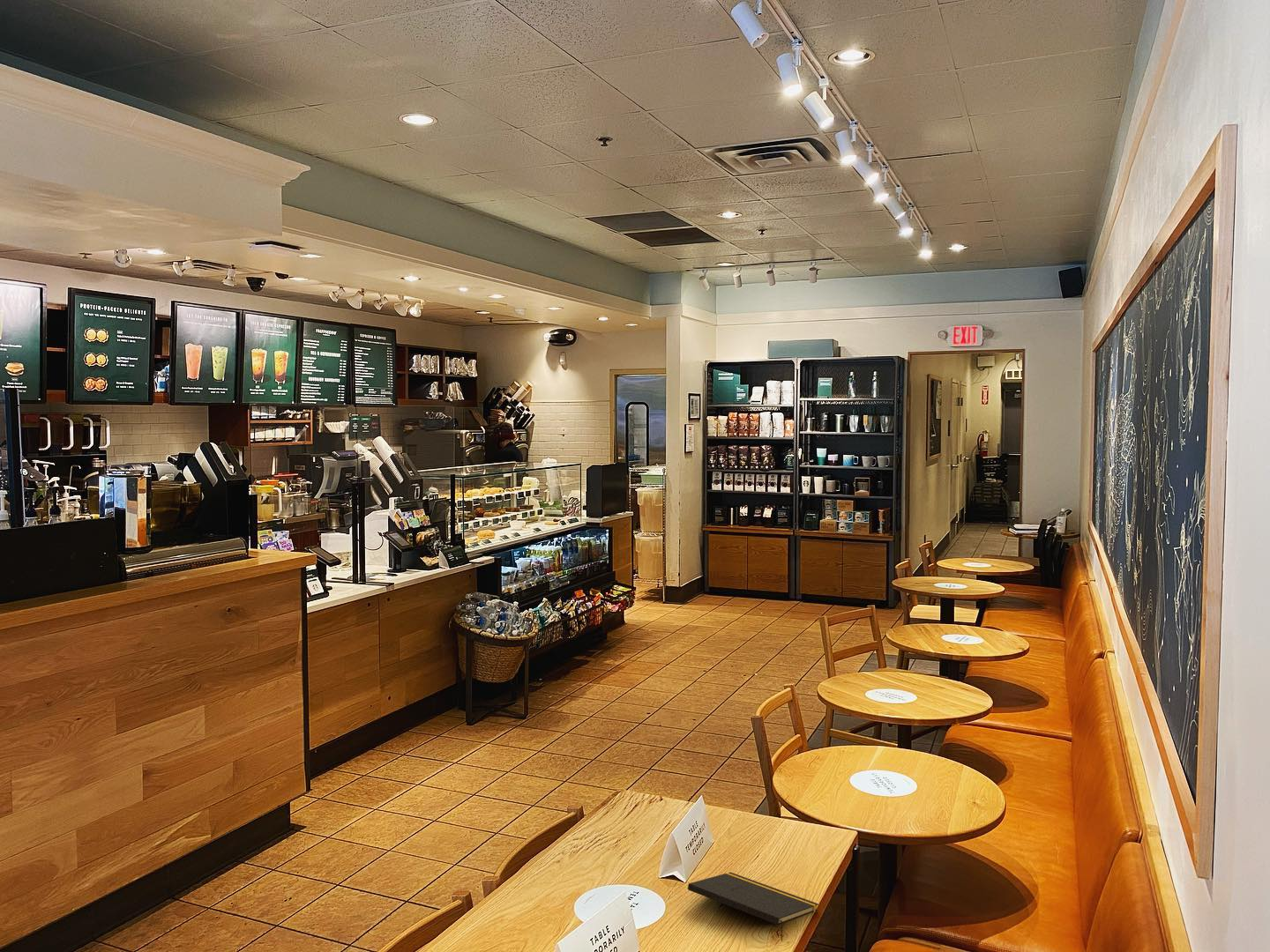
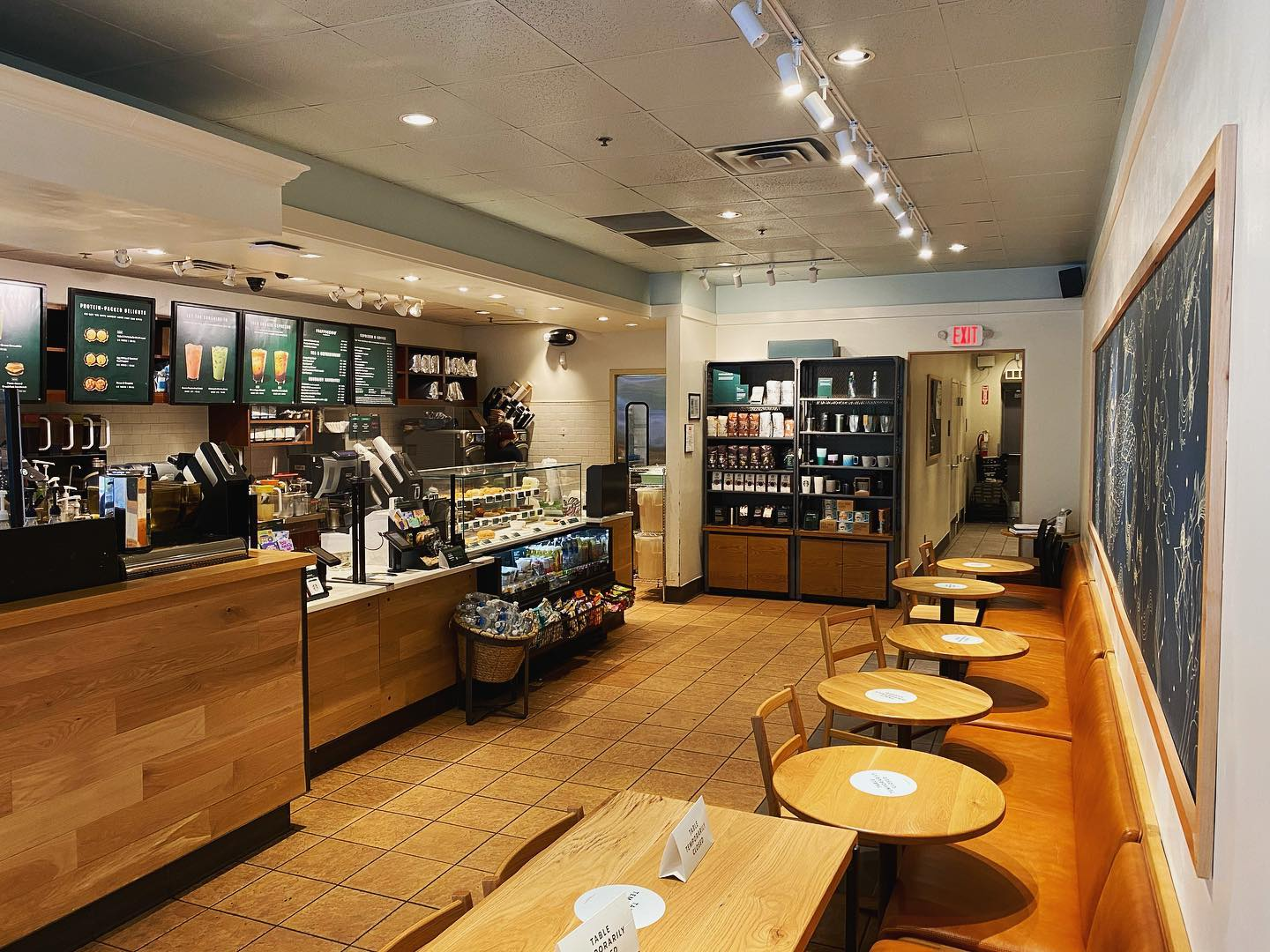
- notepad (752, 896)
